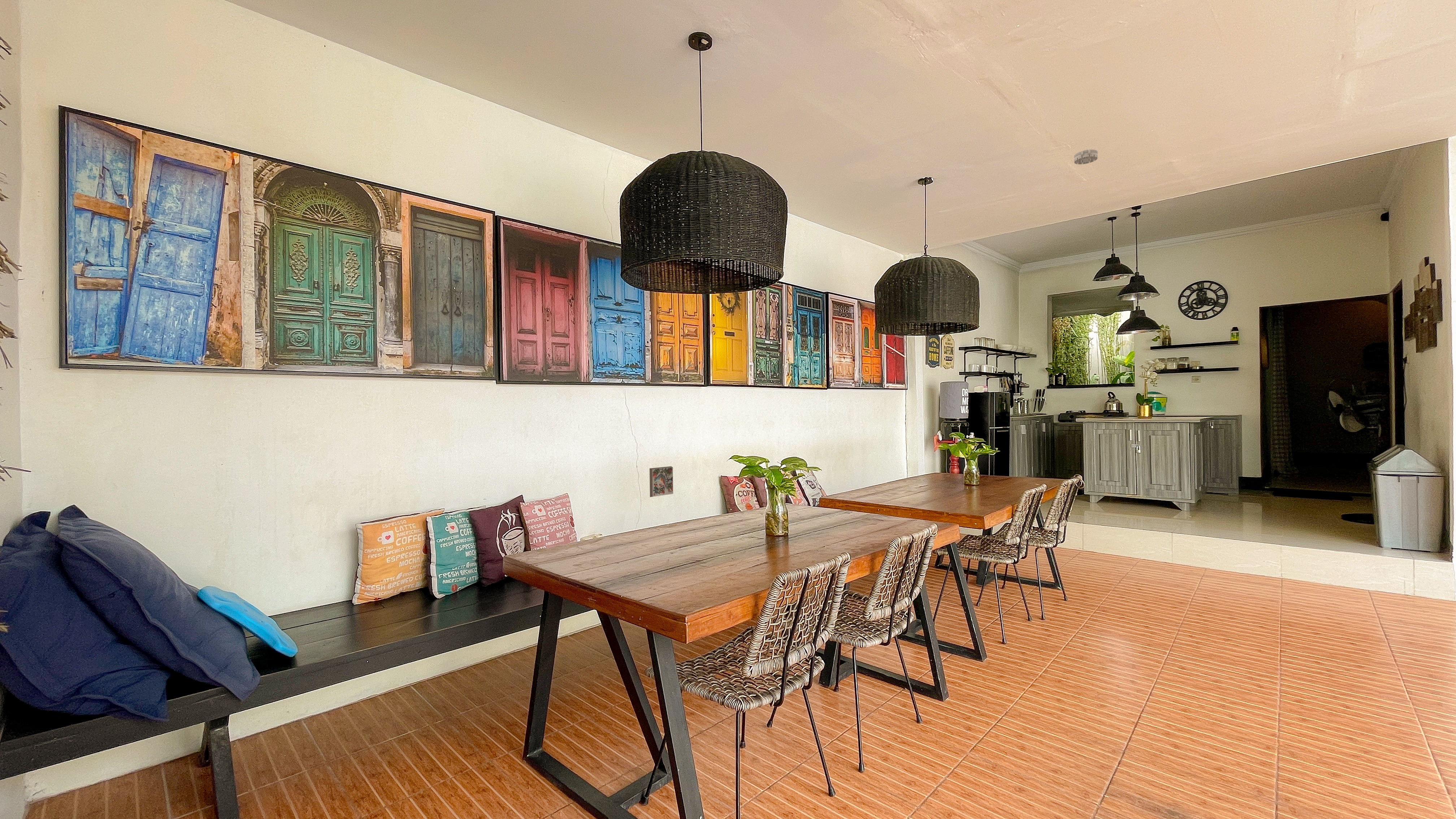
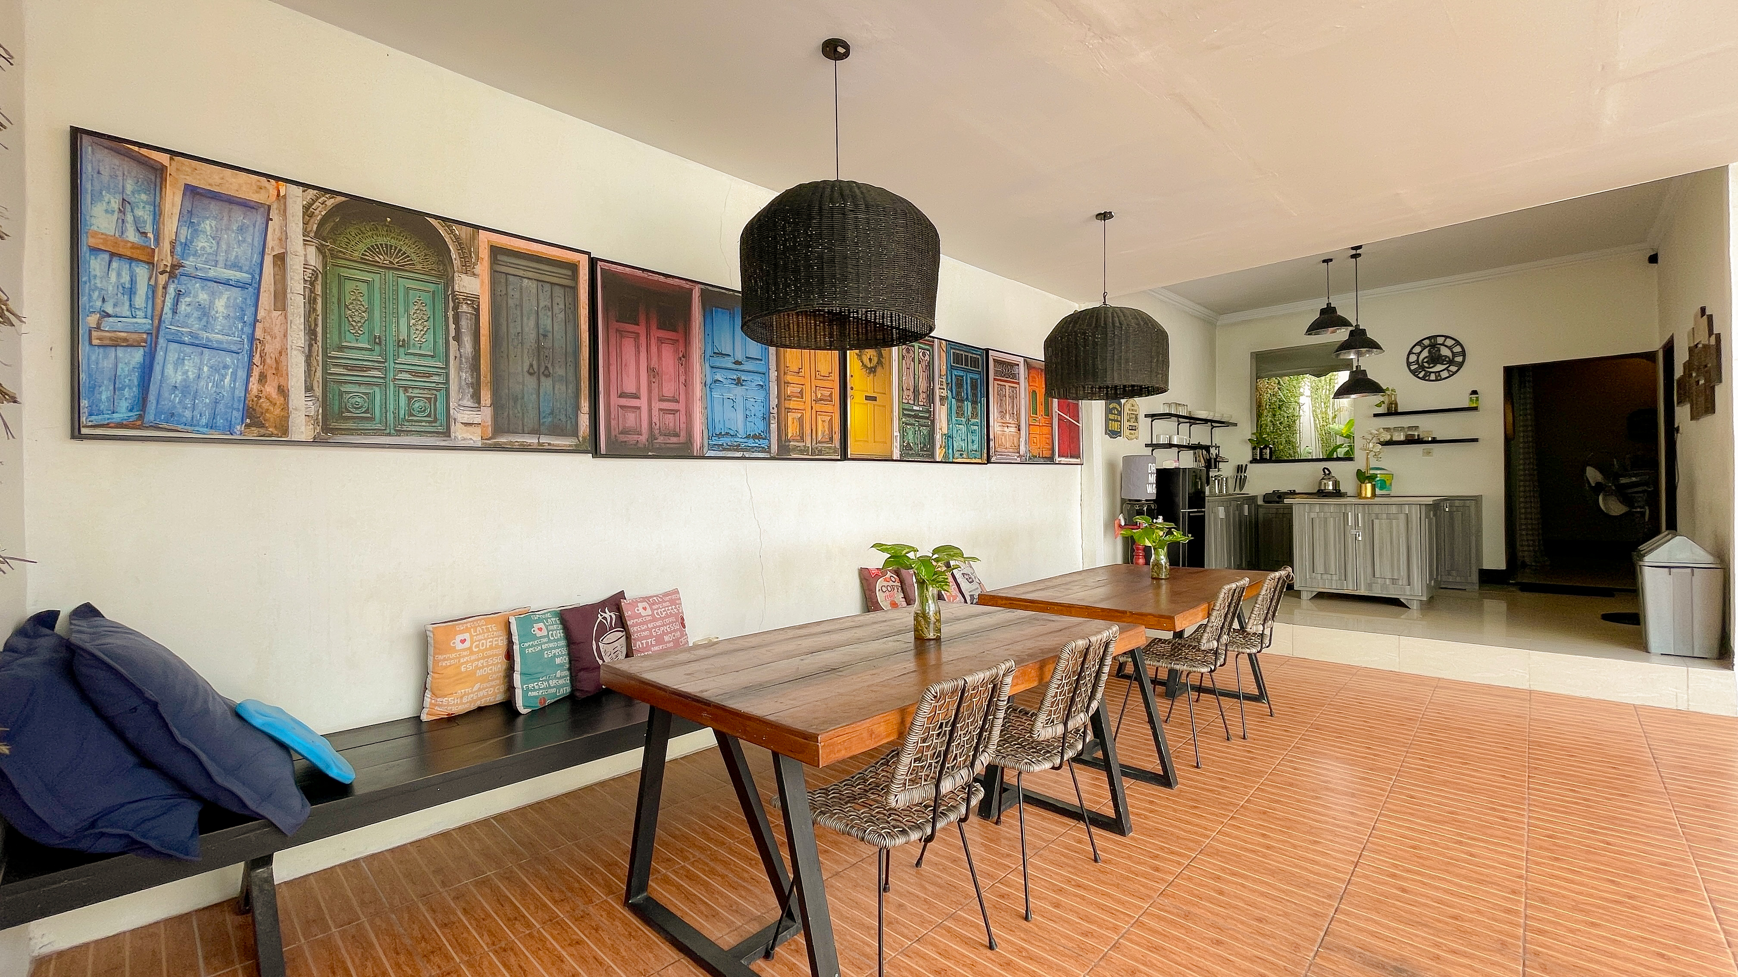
- smoke detector (1086, 156)
- decorative tile (662, 481)
